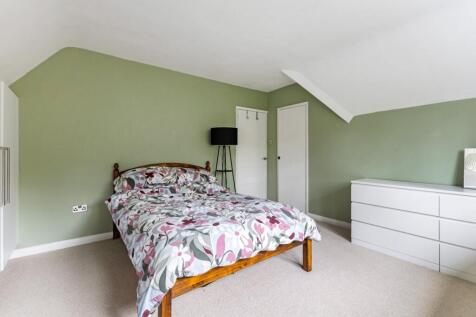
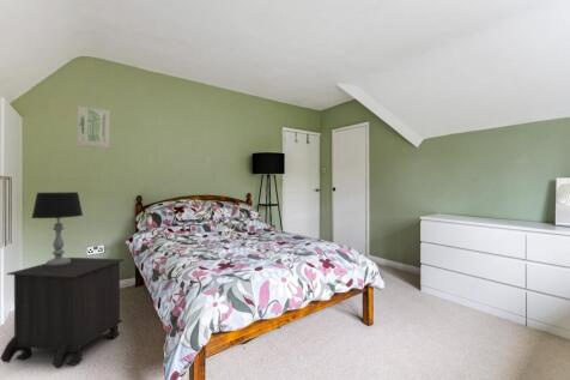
+ table lamp (57, 228)
+ wall art (93, 127)
+ nightstand (69, 306)
